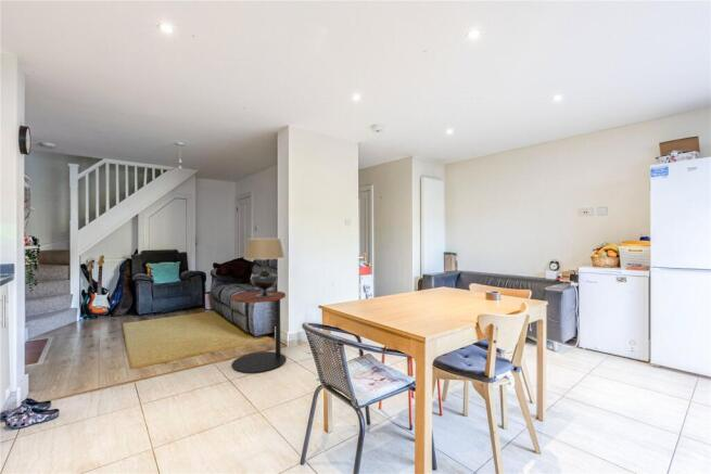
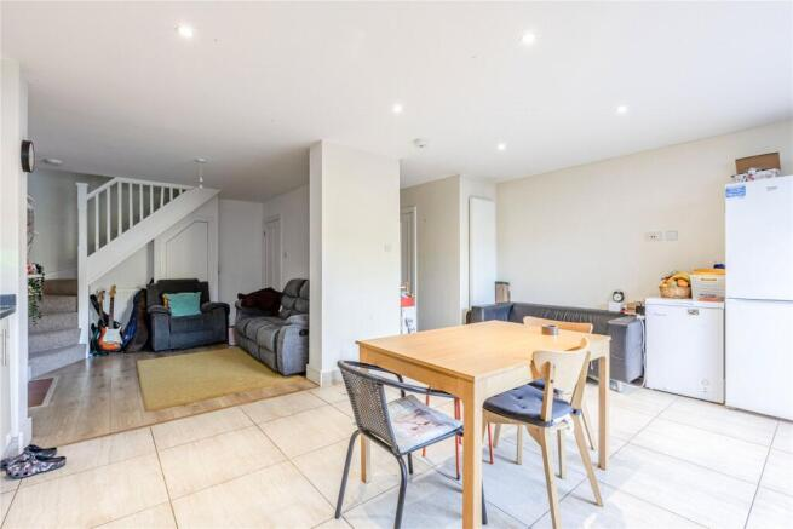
- table lamp (264, 266)
- side table (276, 329)
